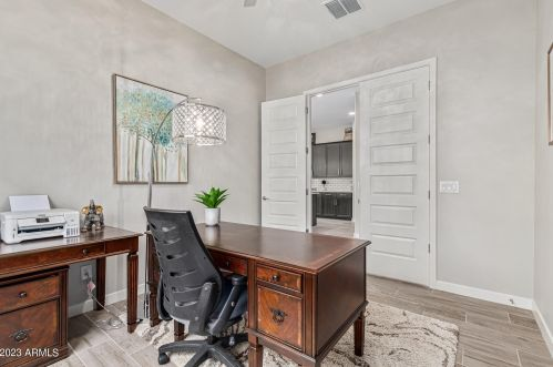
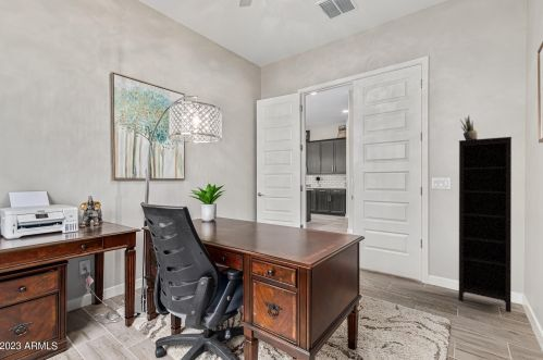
+ bookcase (483, 221)
+ potted plant (468, 127)
